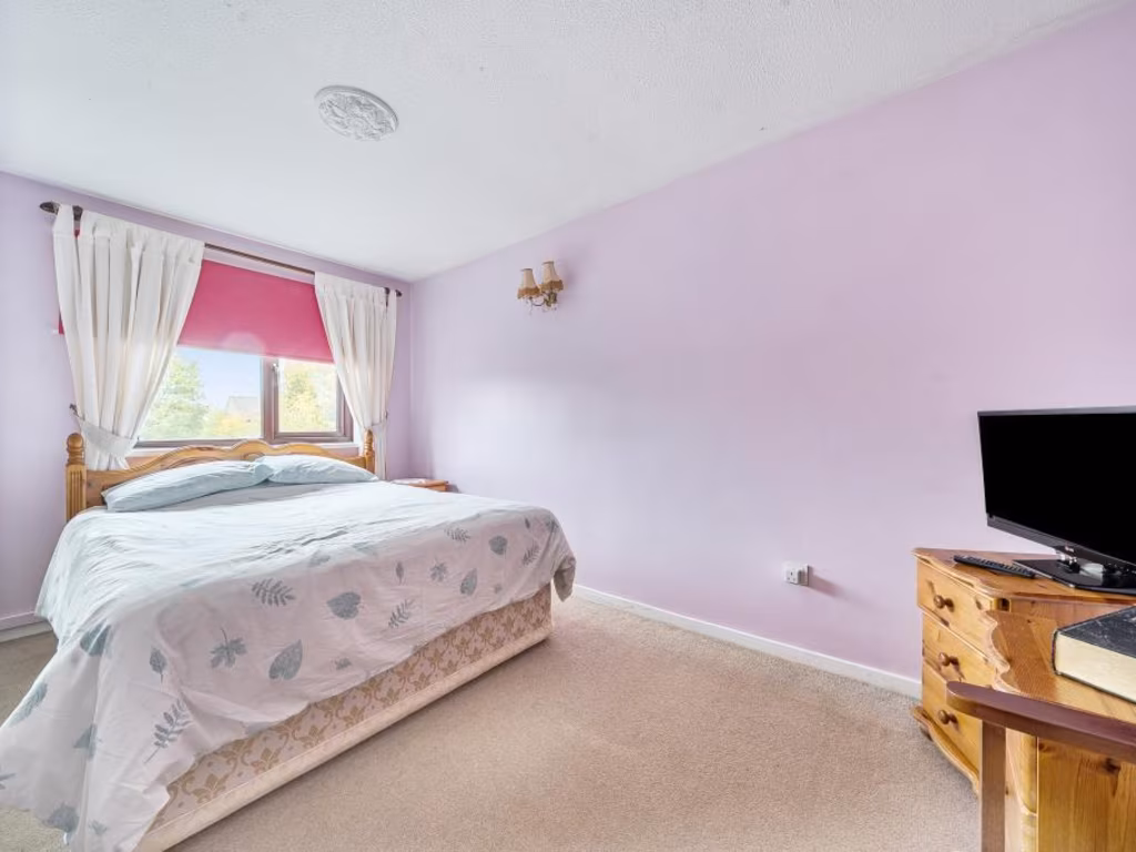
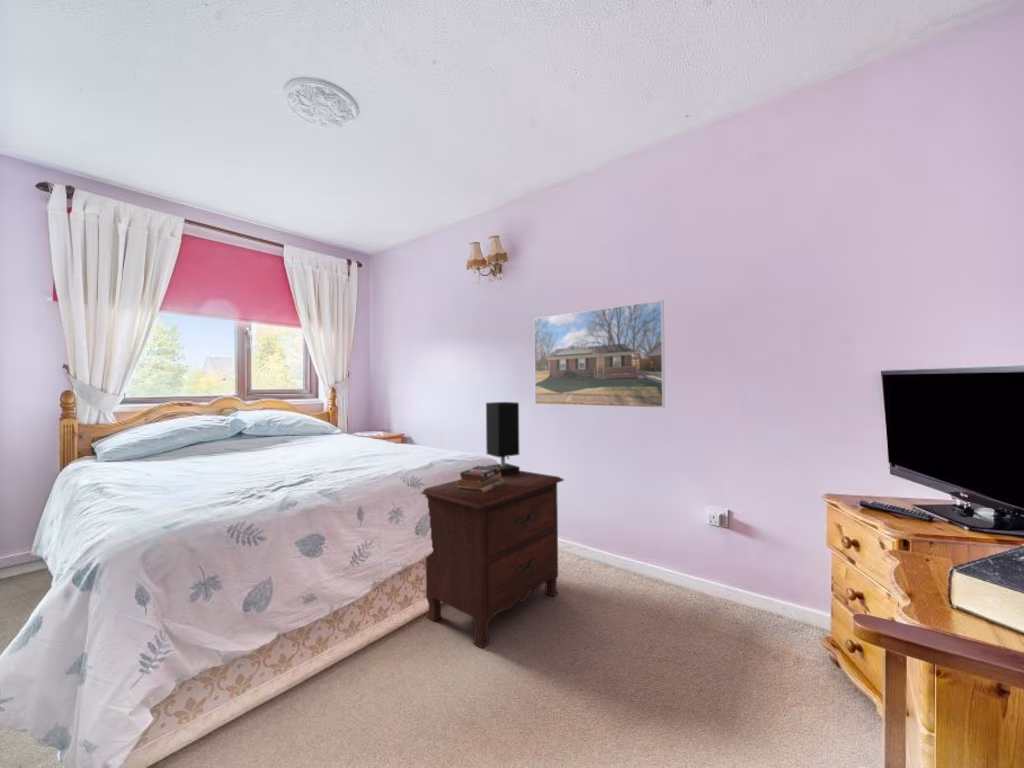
+ books (481, 477)
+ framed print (592, 358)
+ nightstand (497, 544)
+ table lamp (502, 437)
